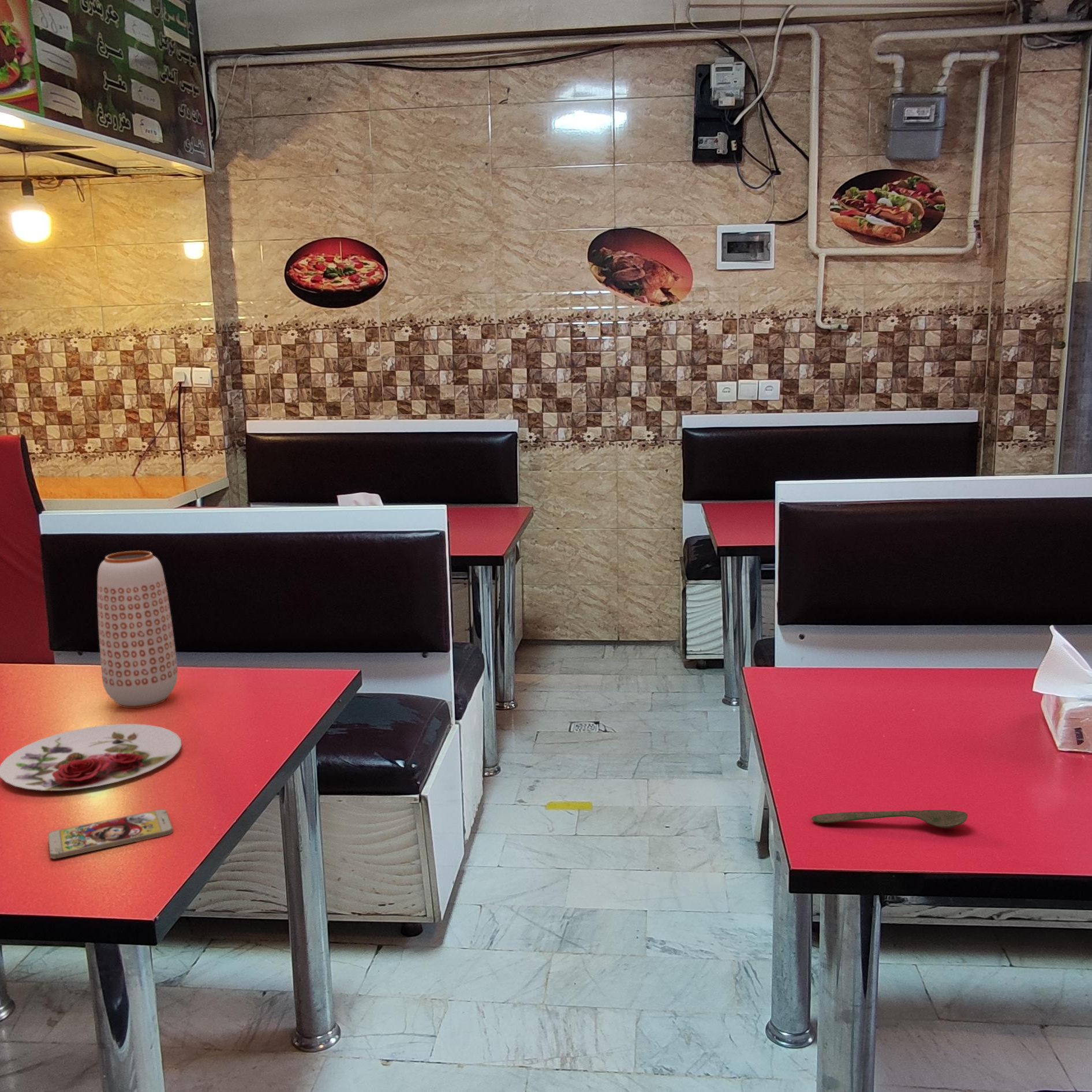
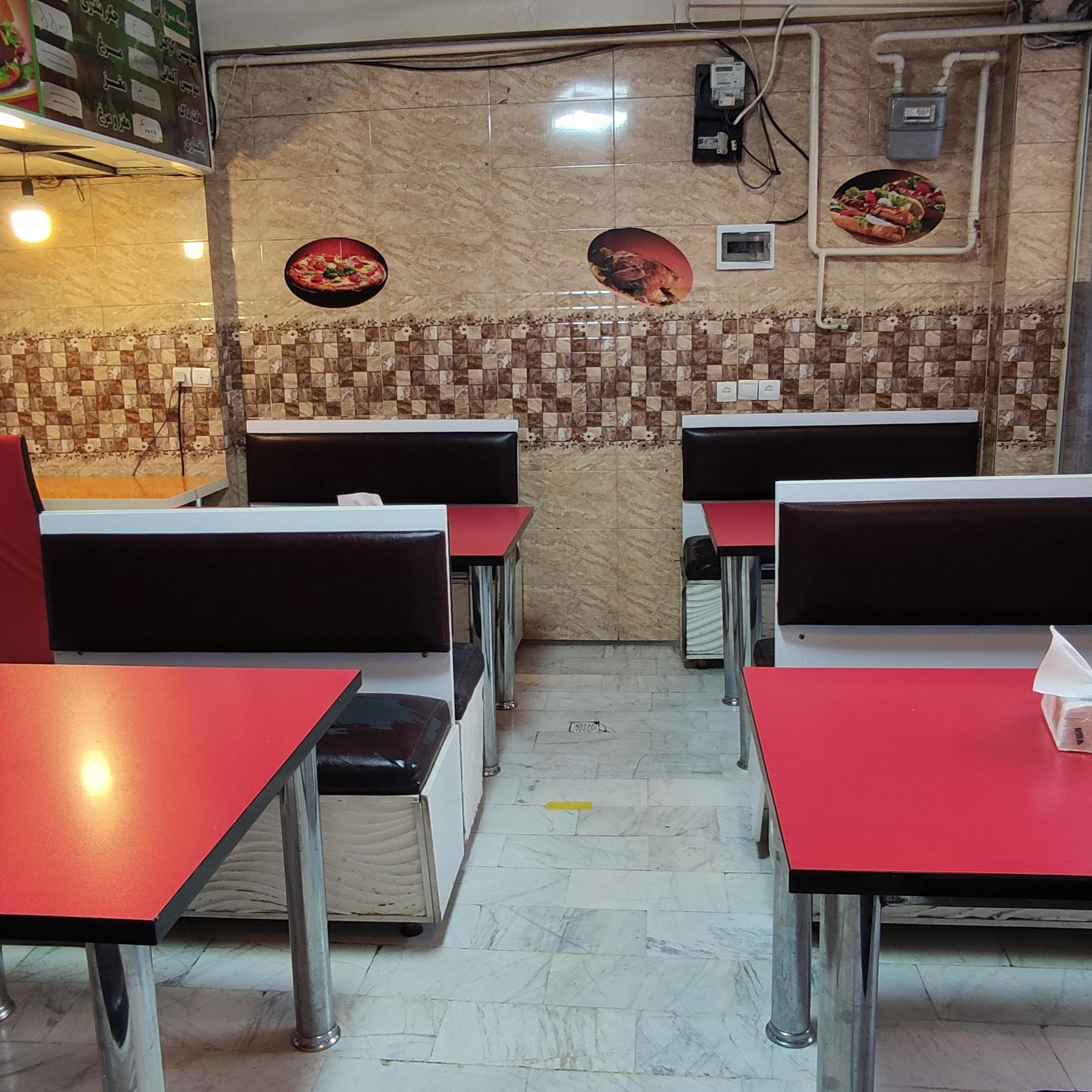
- spoon (888, 817)
- planter (136, 629)
- smartphone (110, 833)
- plate (92, 753)
